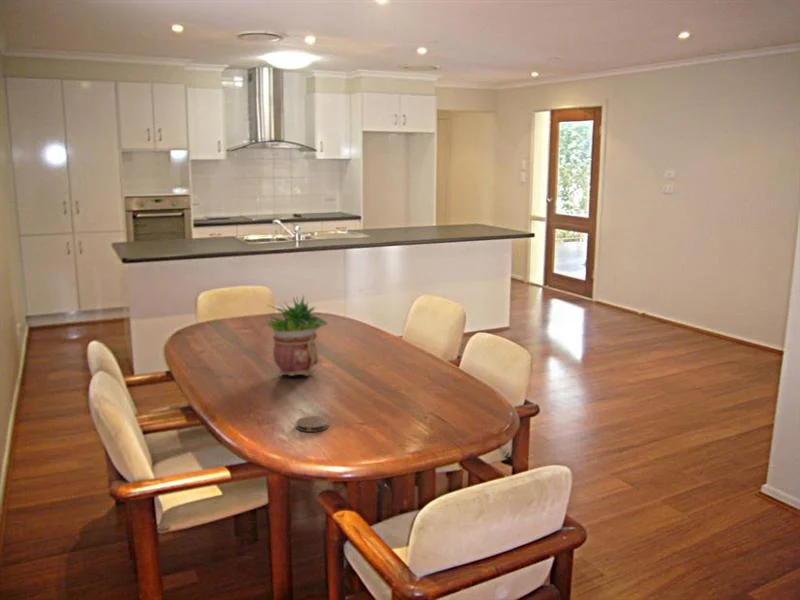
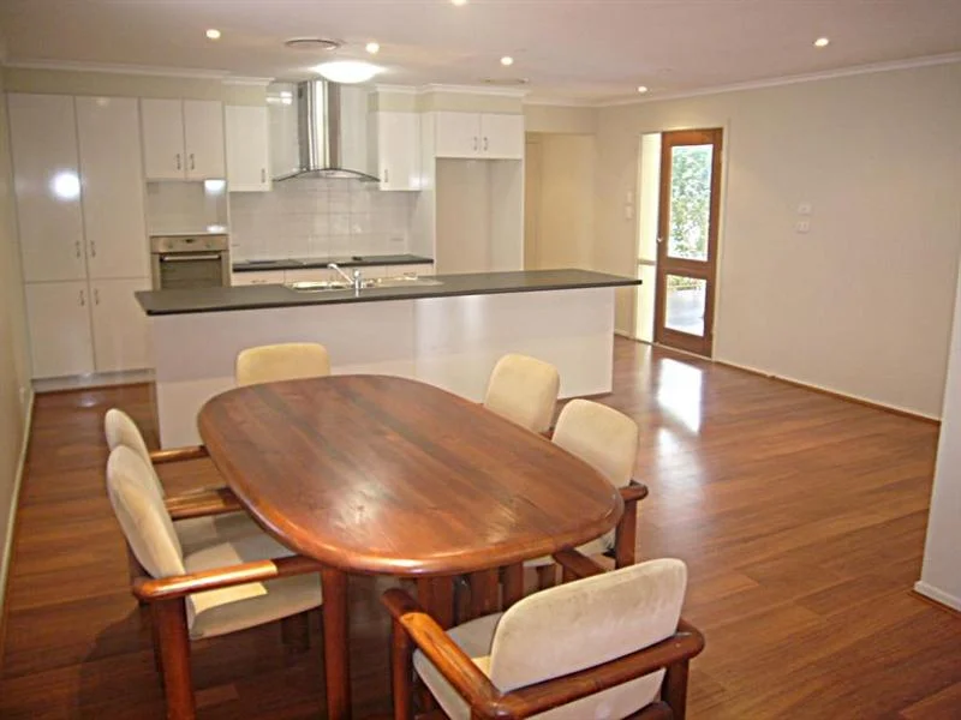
- coaster (312, 423)
- potted plant (293, 335)
